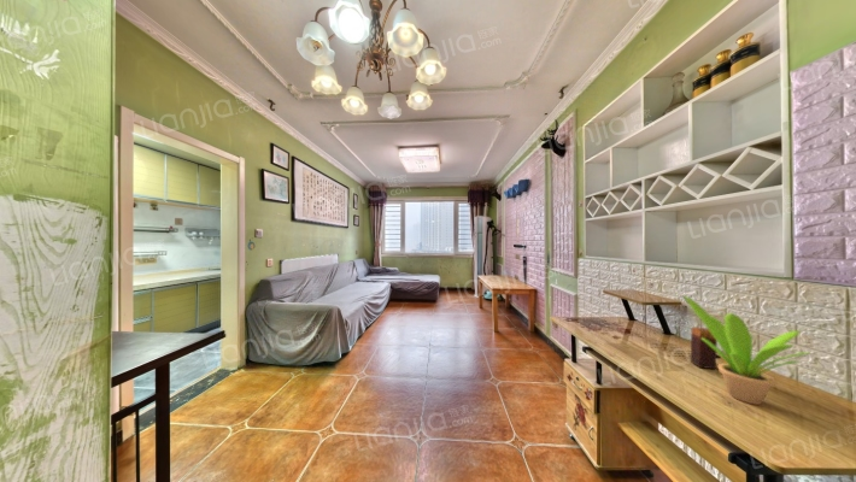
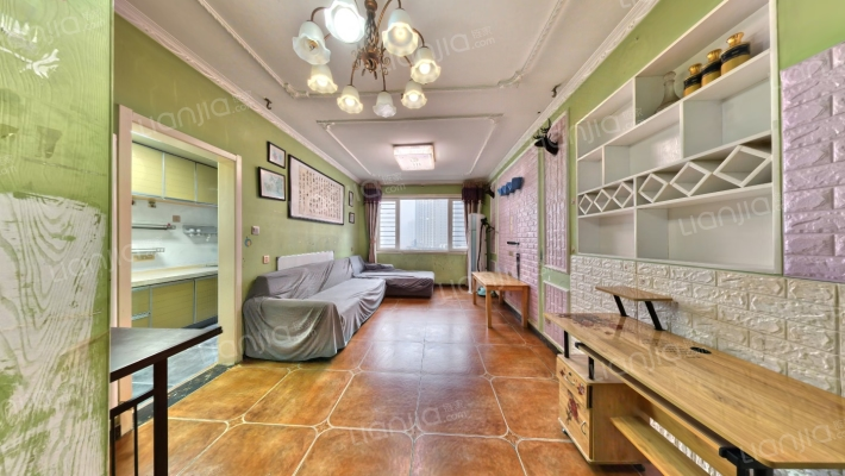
- candle (703, 347)
- potted plant (745, 351)
